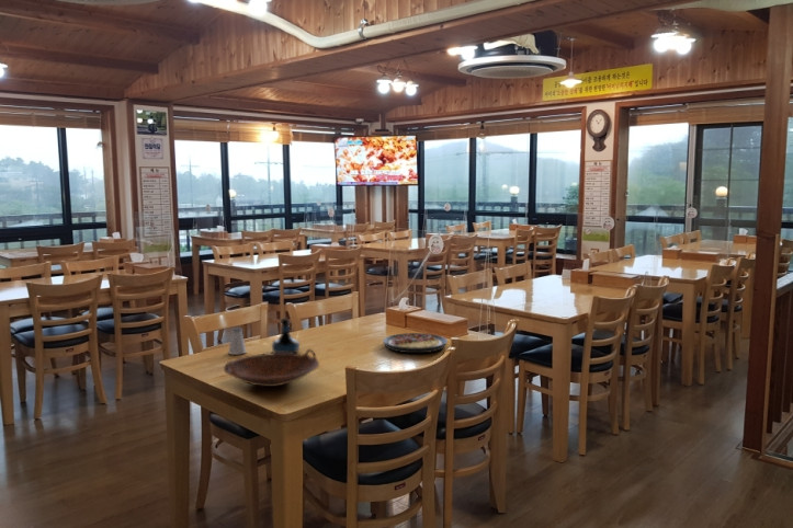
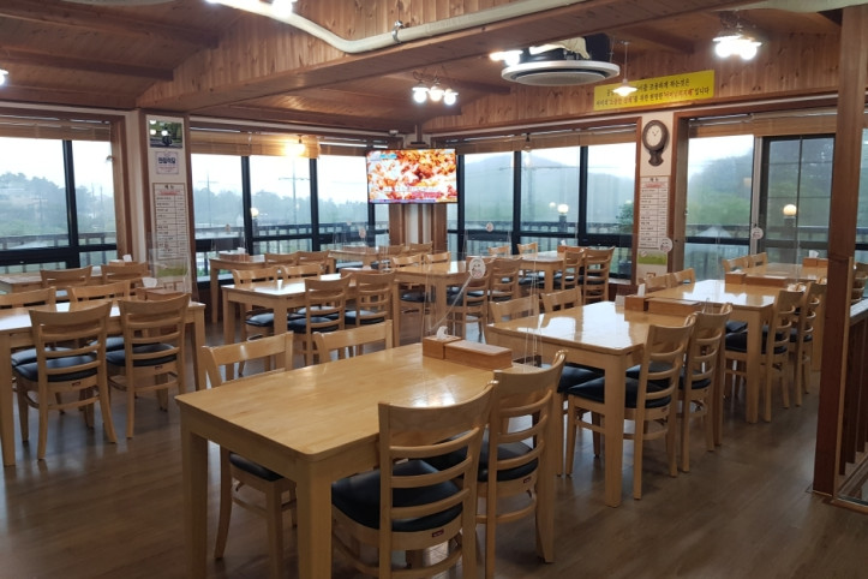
- plate (415, 341)
- tequila bottle (285, 335)
- saltshaker (237, 340)
- bowl (272, 369)
